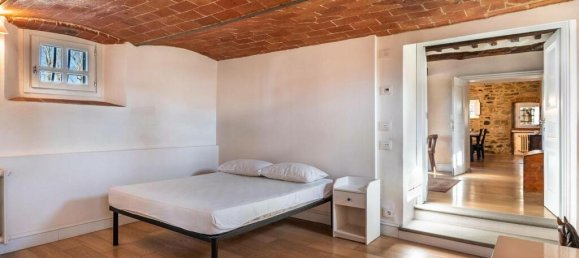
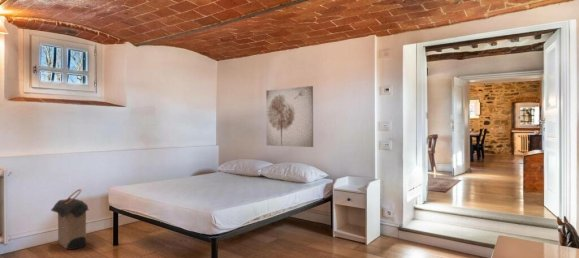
+ laundry hamper (70, 216)
+ wall art (288, 117)
